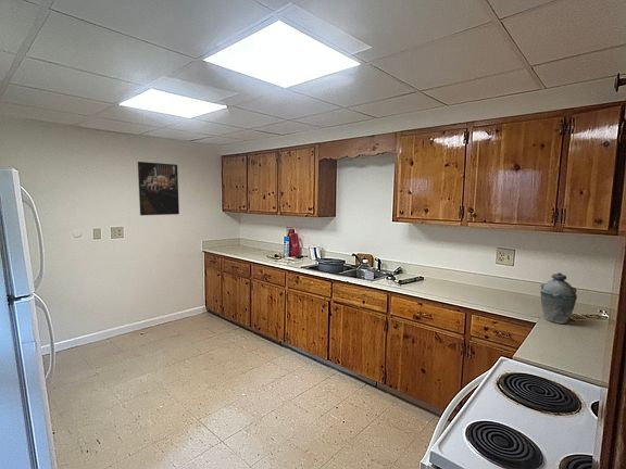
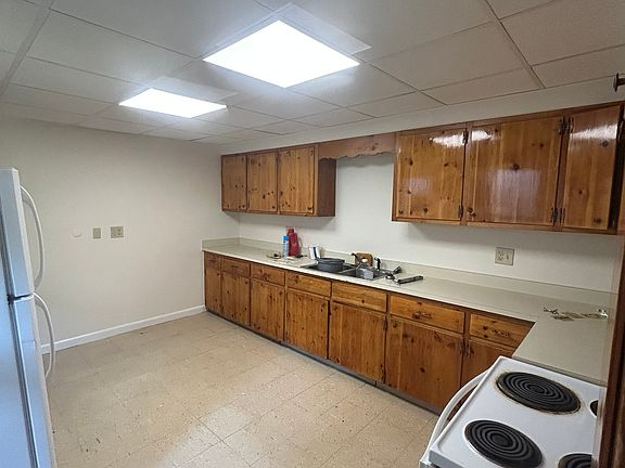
- kettle (558, 296)
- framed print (159, 189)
